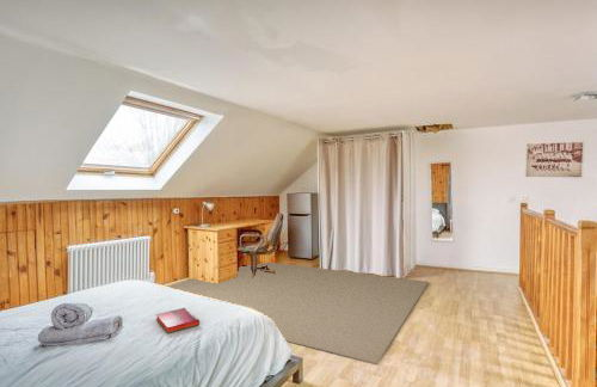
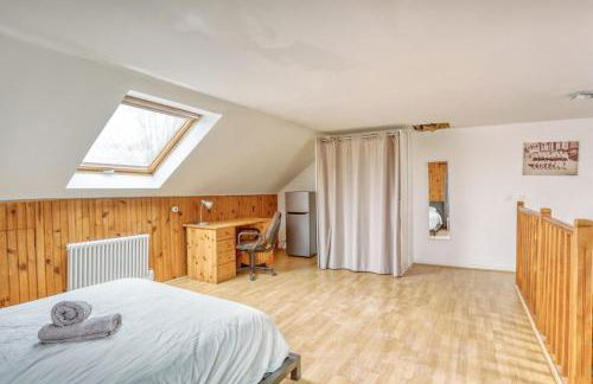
- rug (287, 289)
- hardback book (177, 319)
